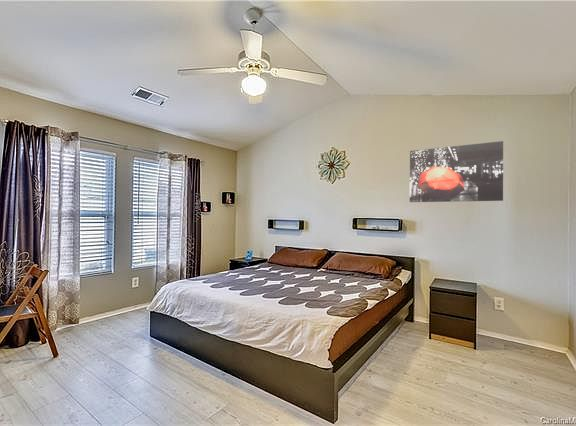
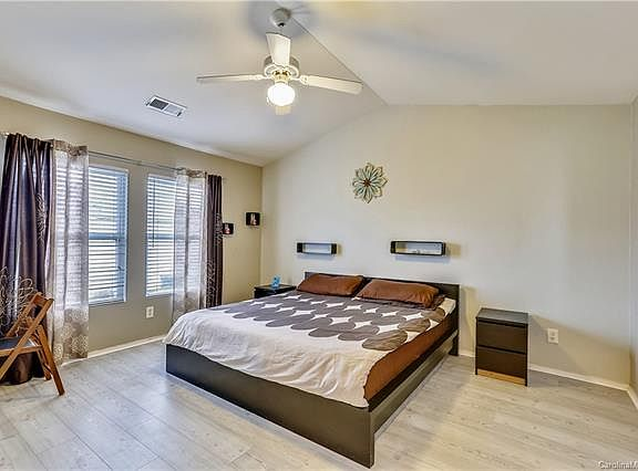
- wall art (453, 174)
